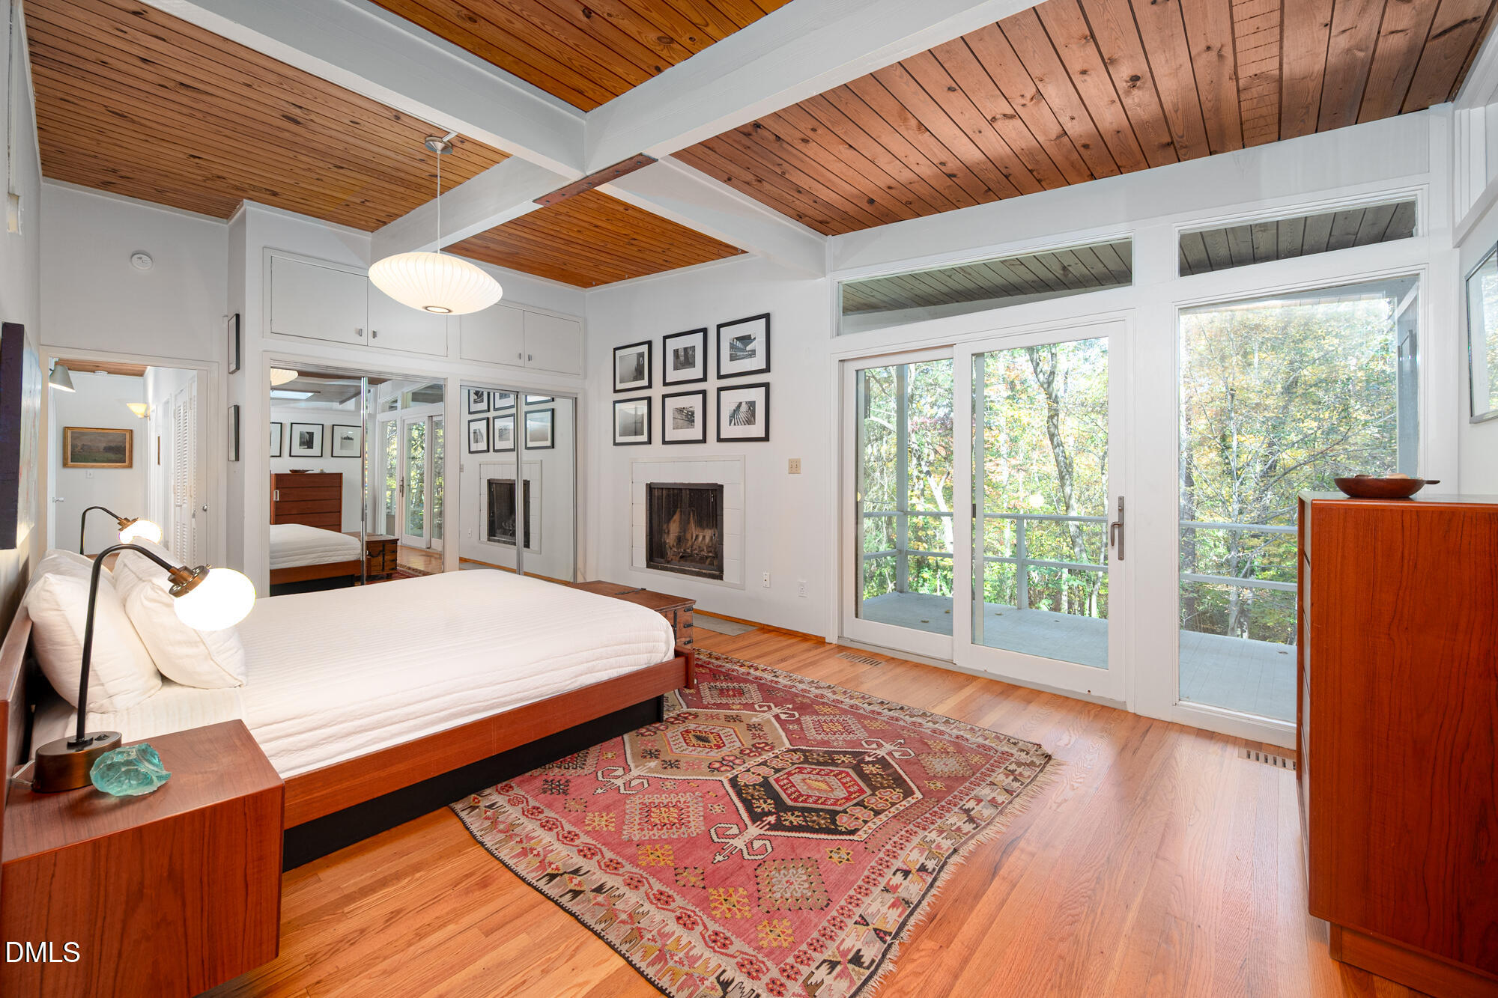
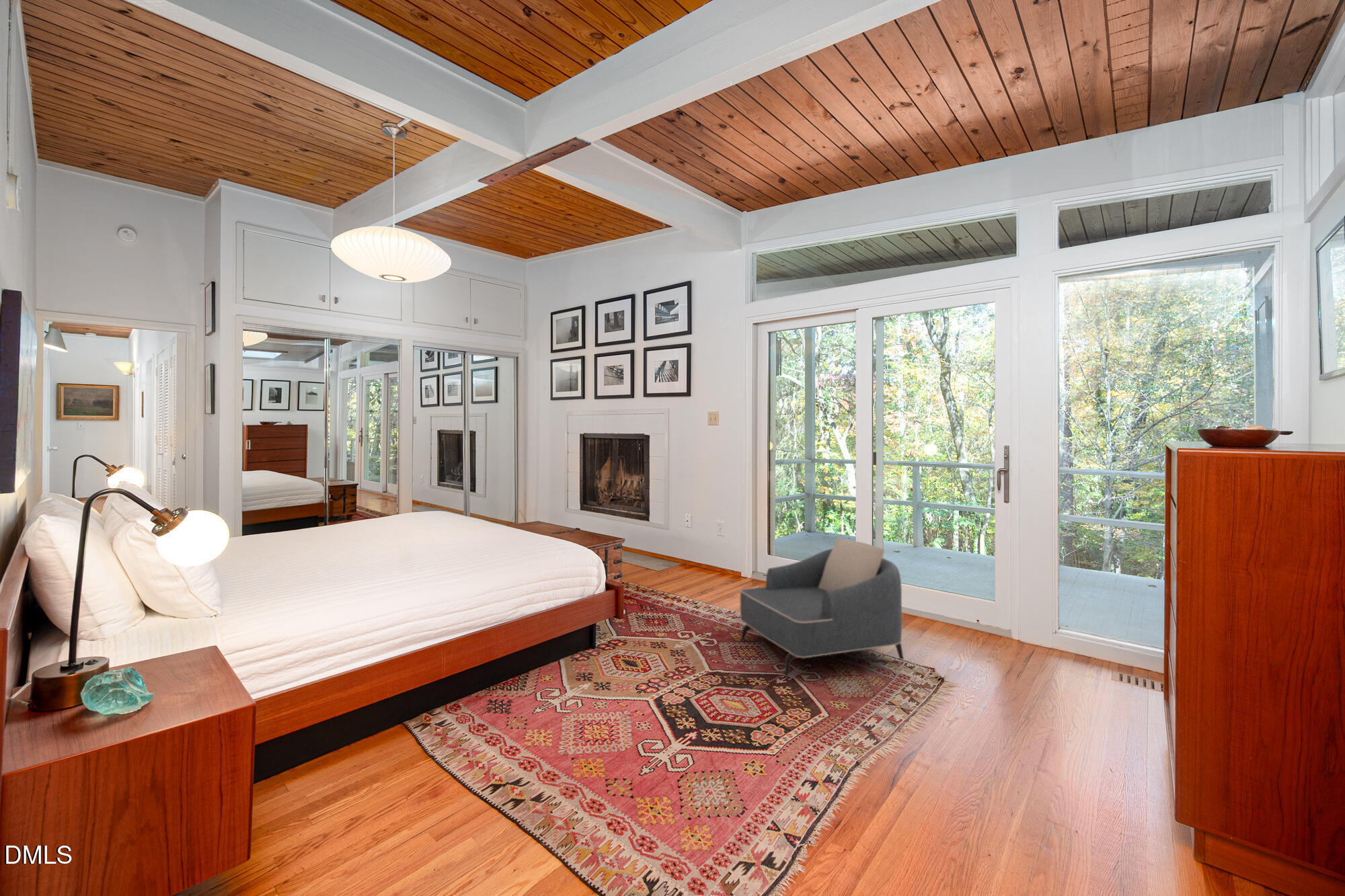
+ armchair (816, 598)
